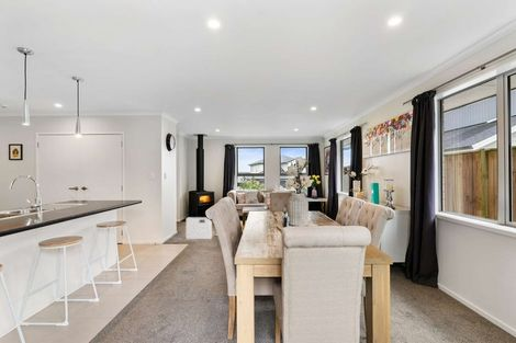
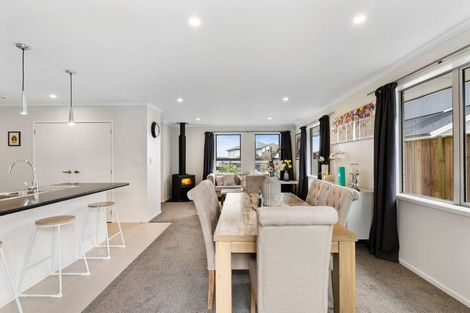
- air purifier (199, 228)
